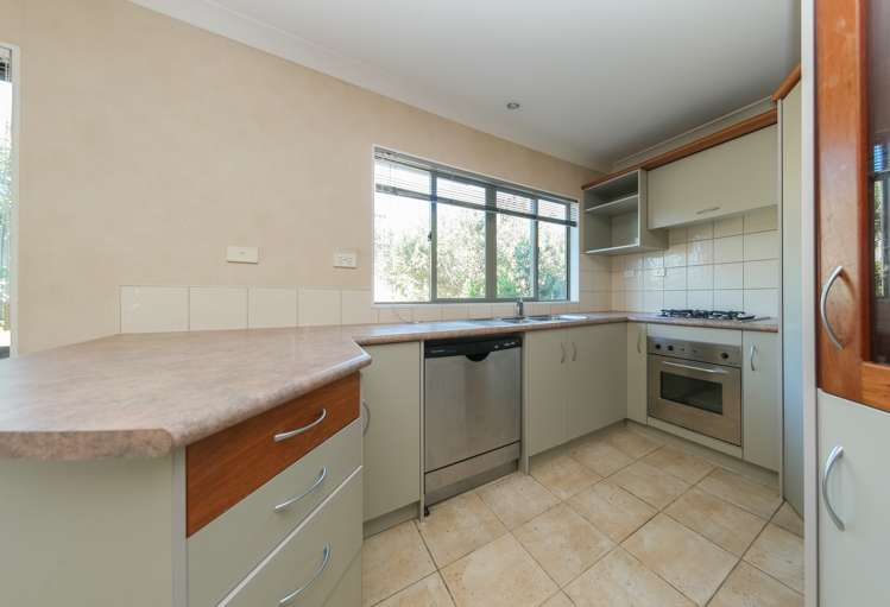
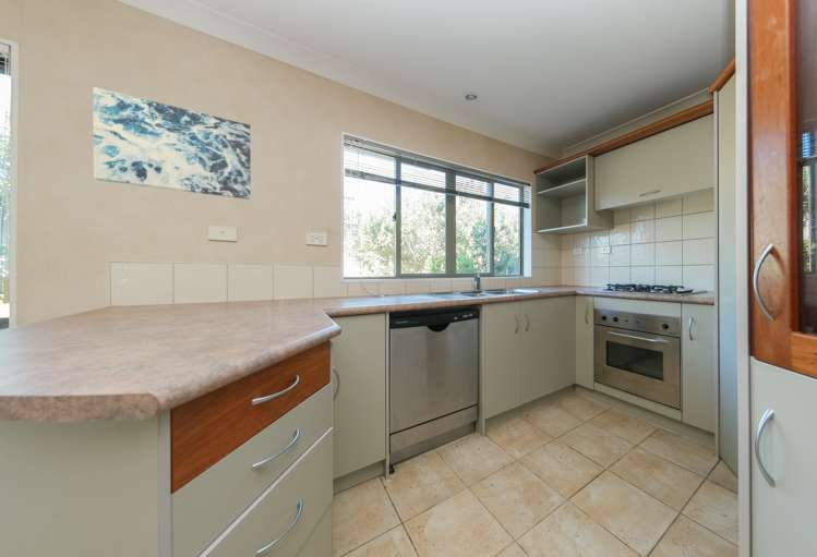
+ wall art (181, 149)
